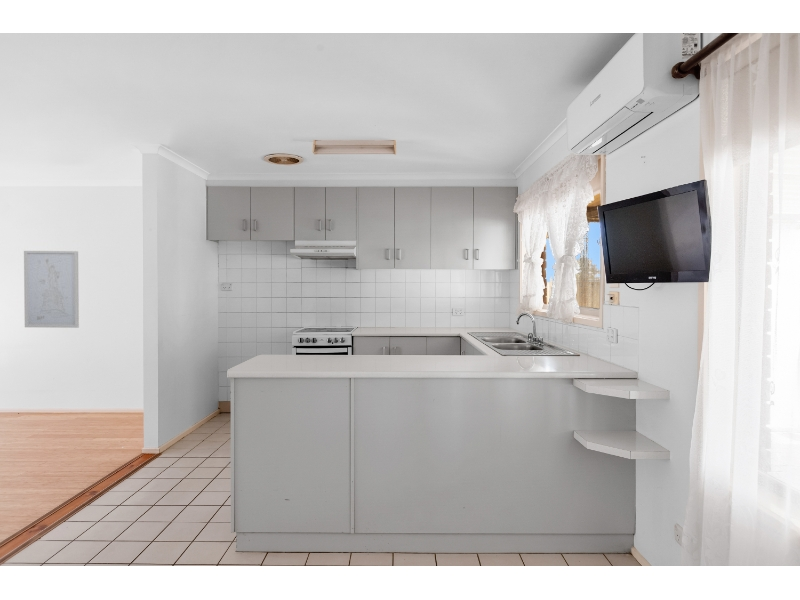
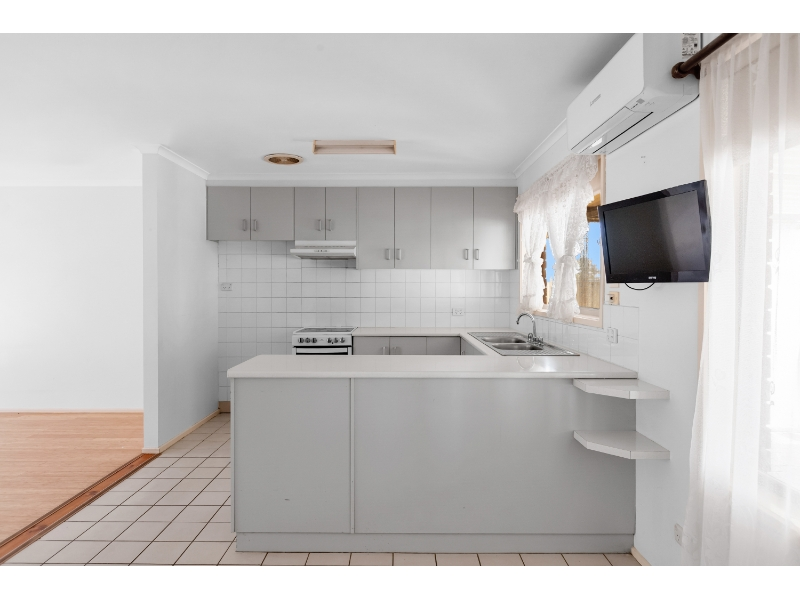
- wall art (51, 289)
